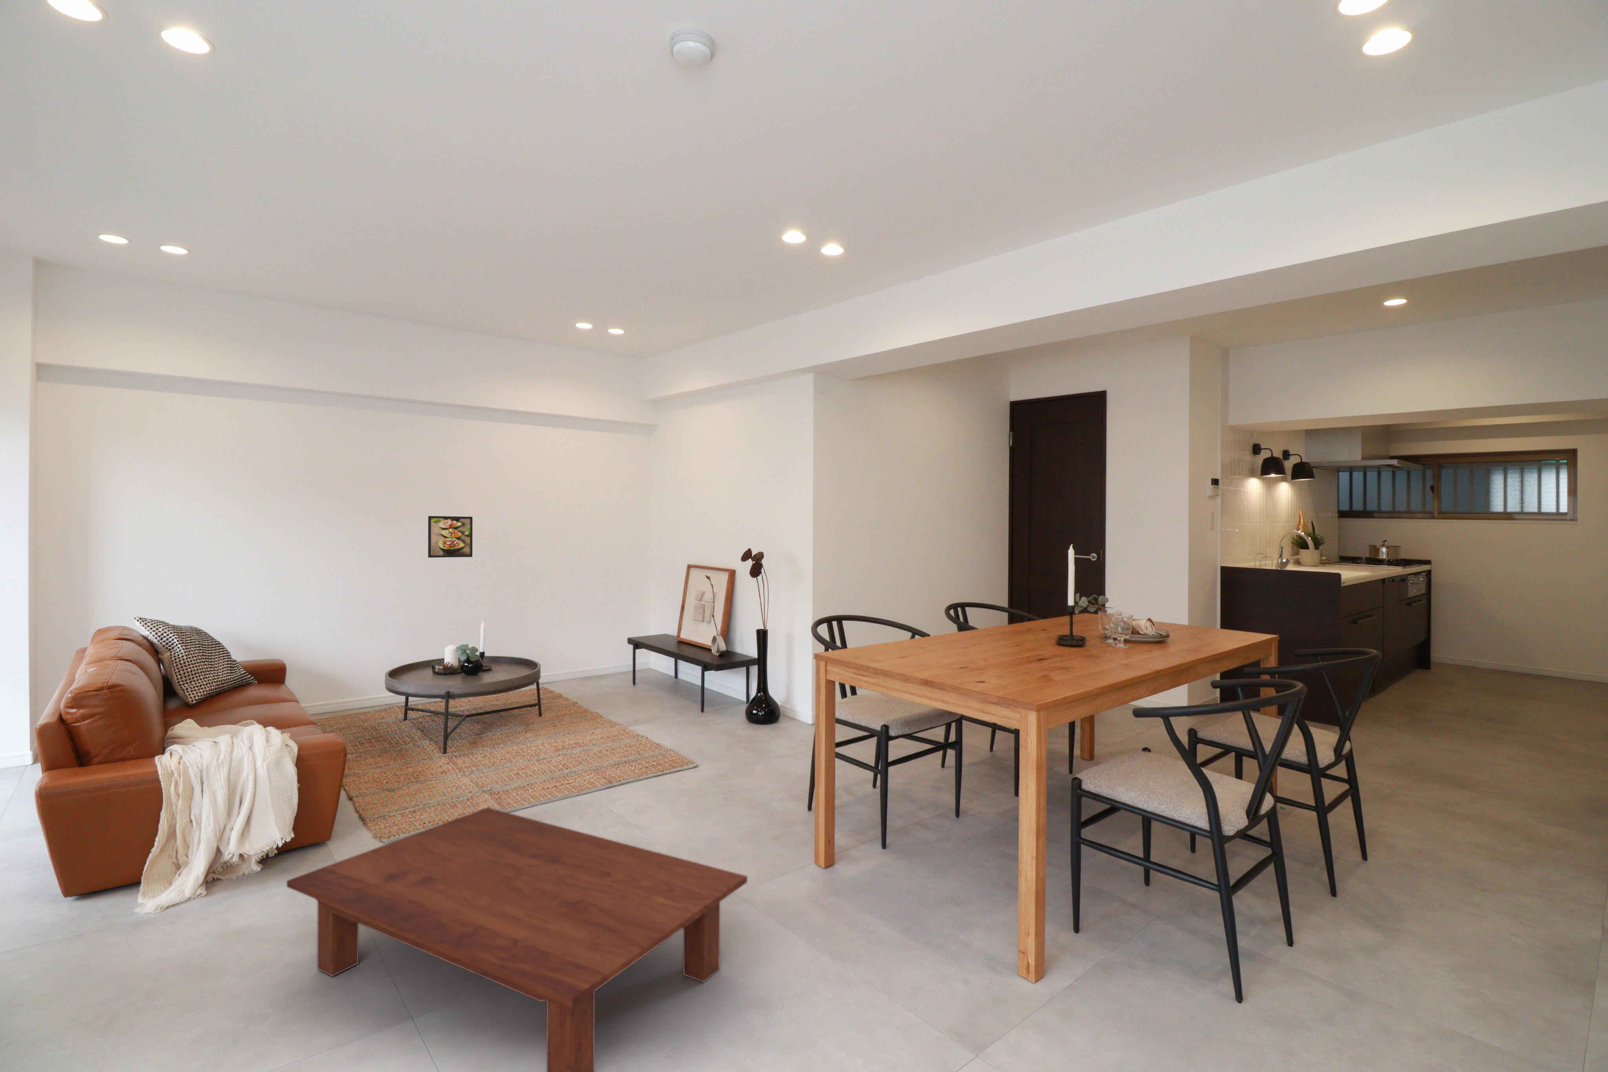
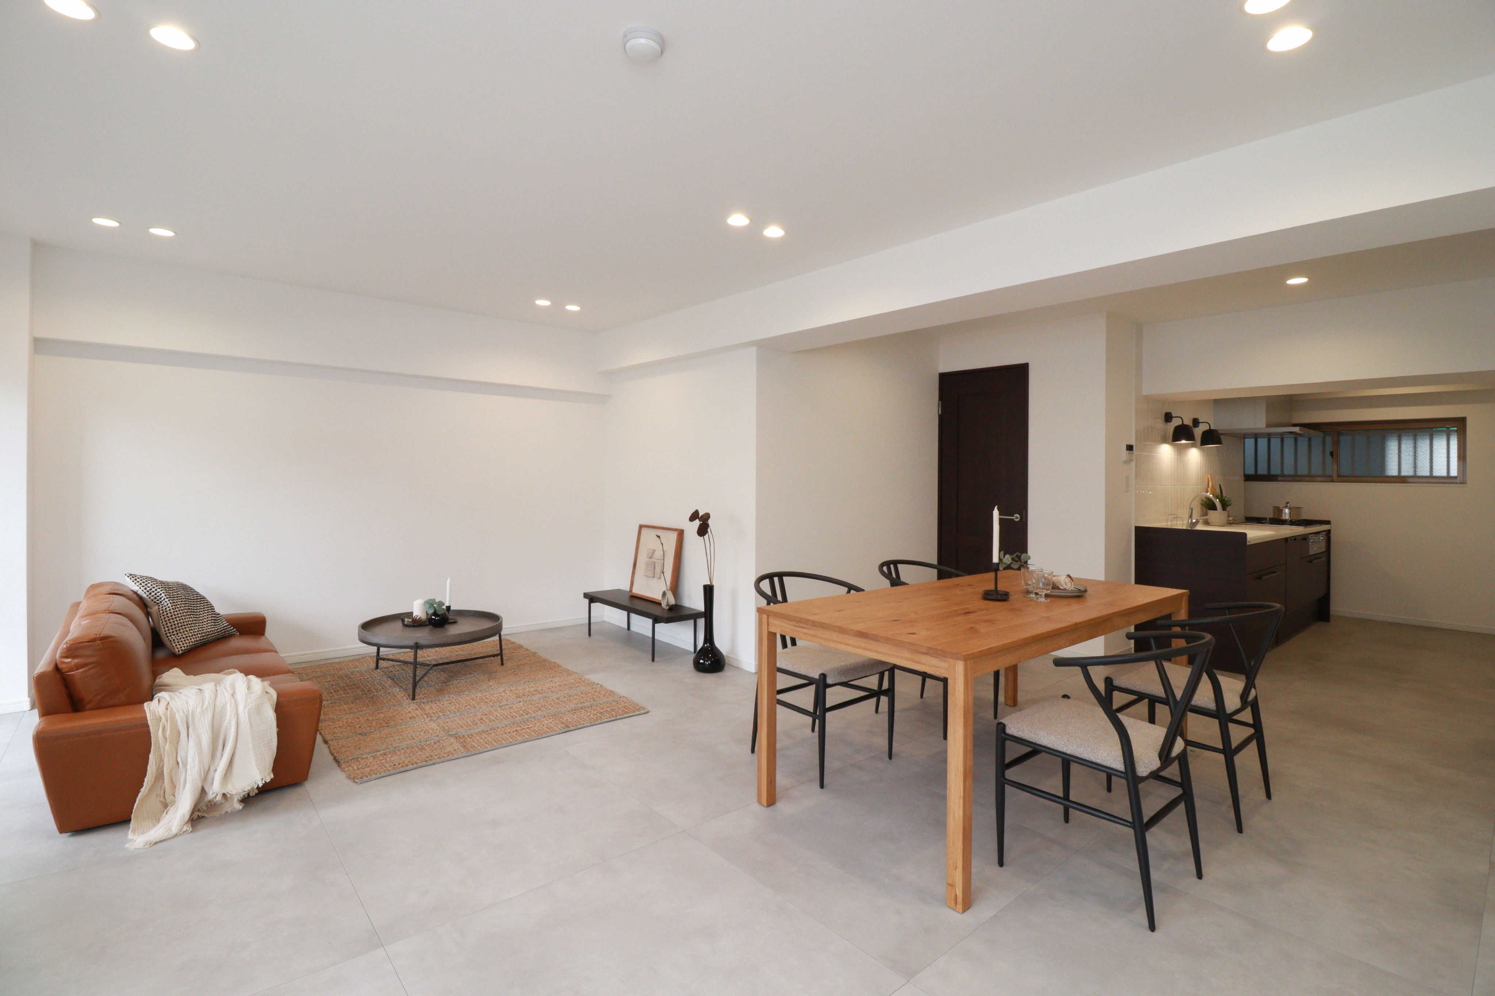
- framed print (450, 536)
- coffee table (518, 924)
